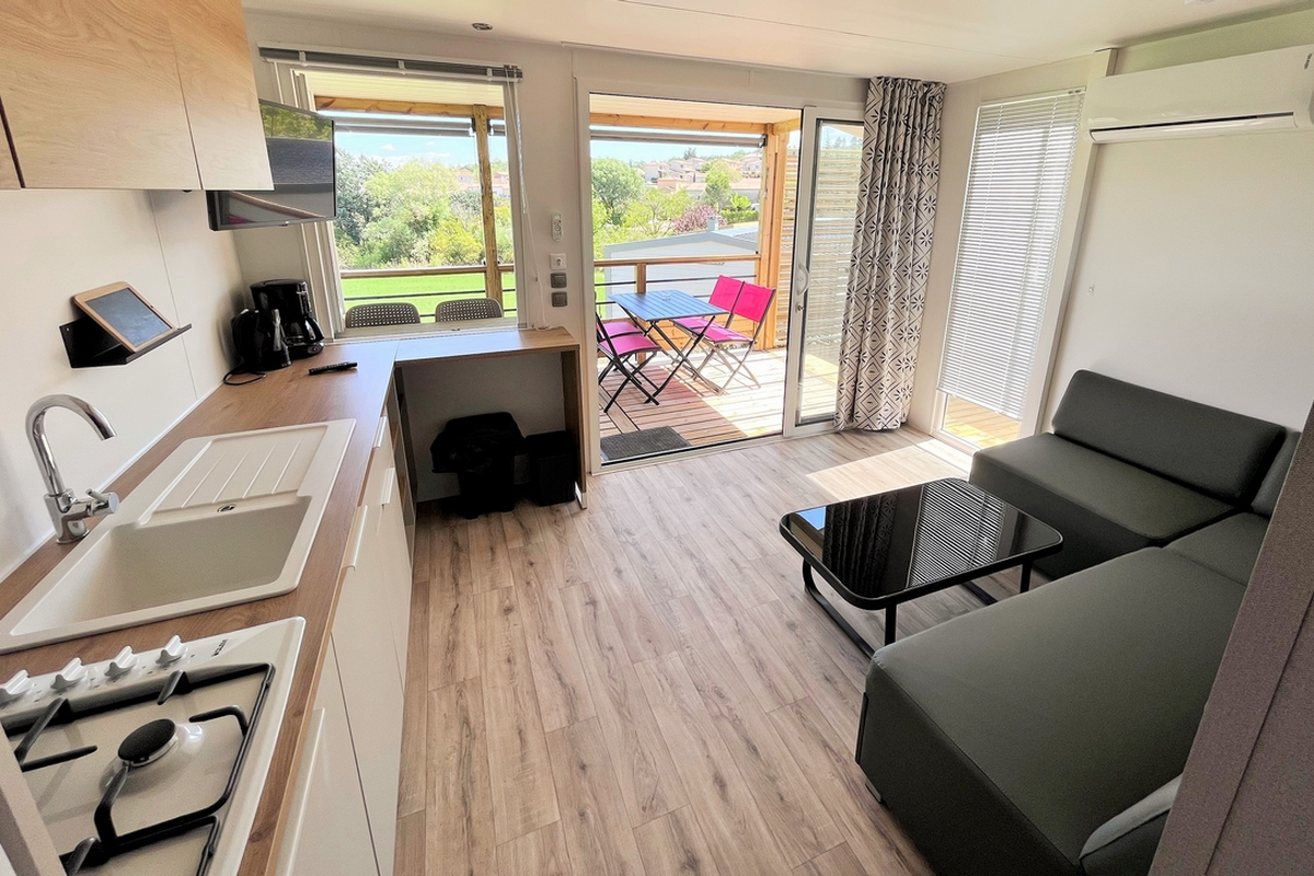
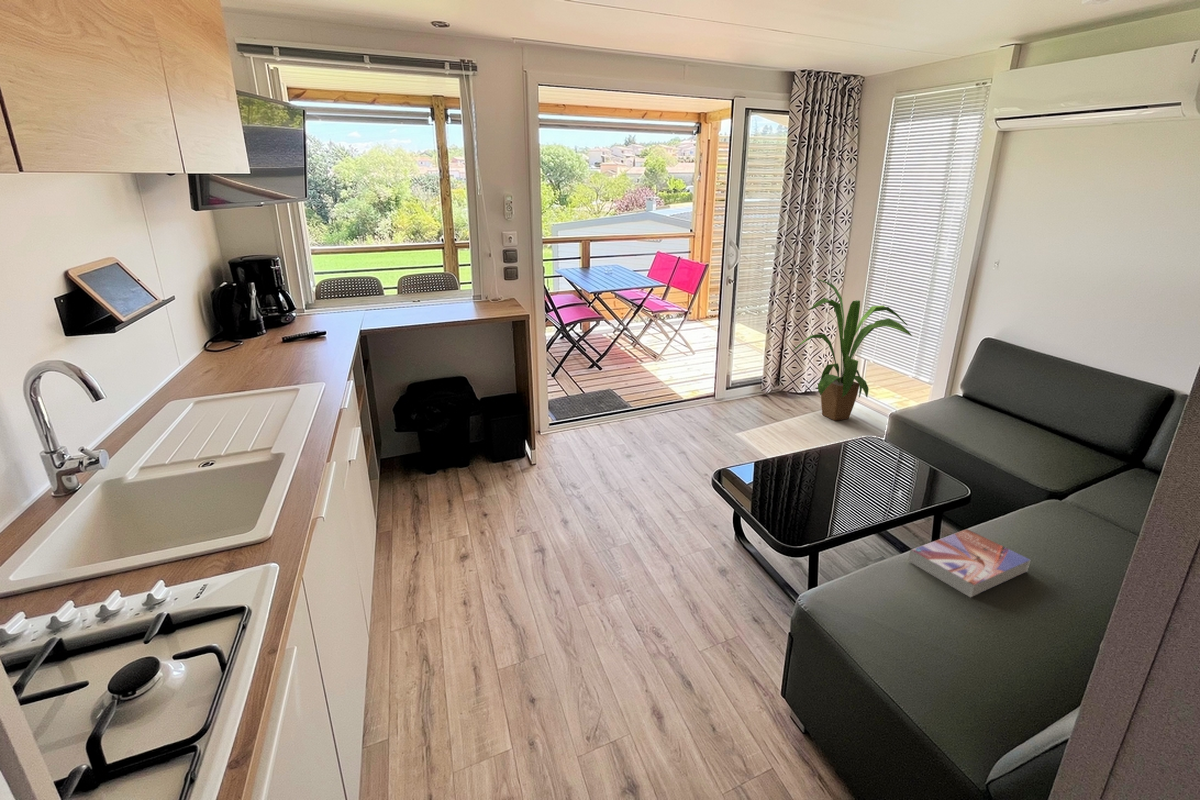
+ house plant (852, 355)
+ textbook (968, 560)
